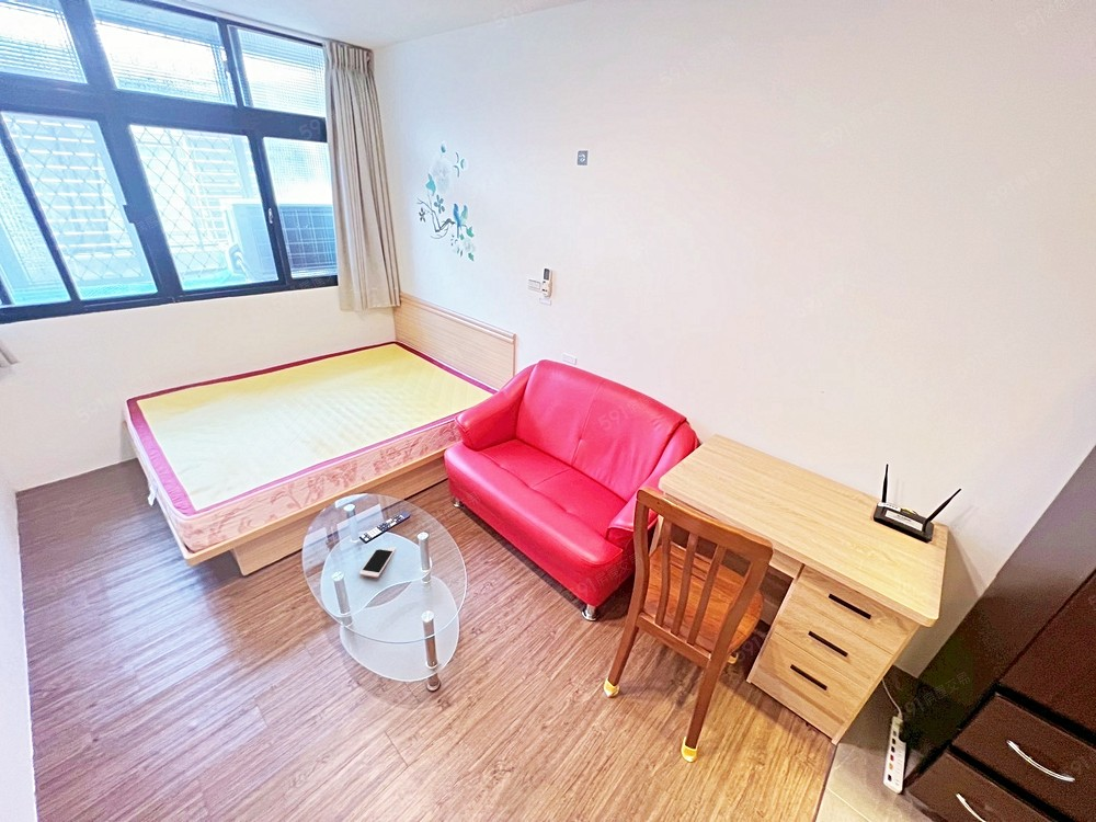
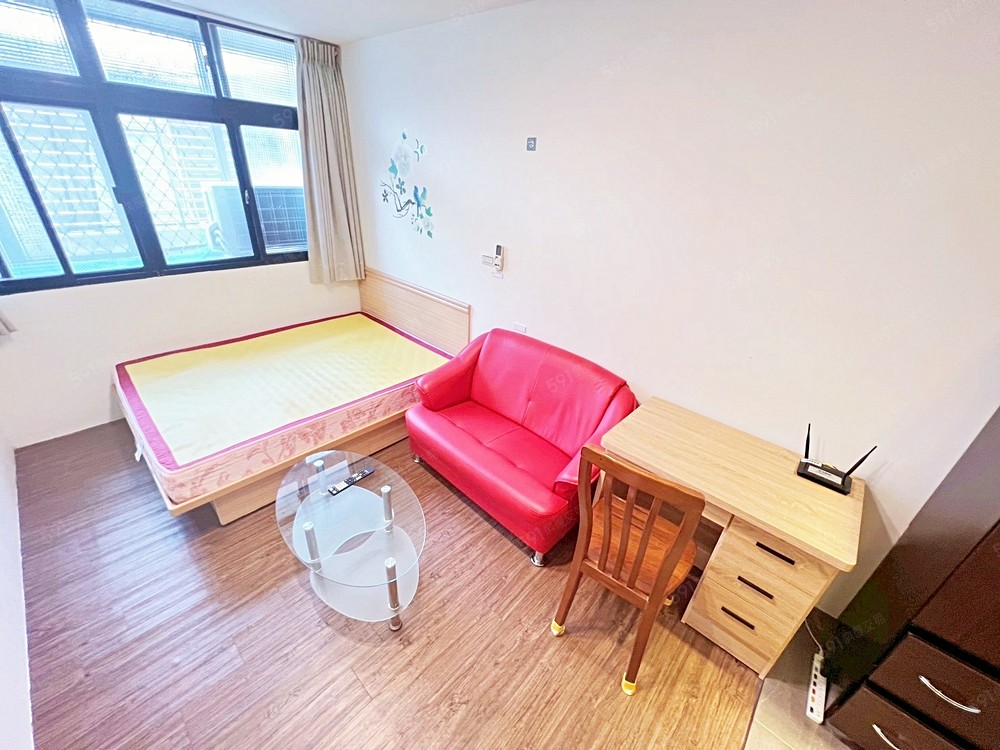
- cell phone (378, 560)
